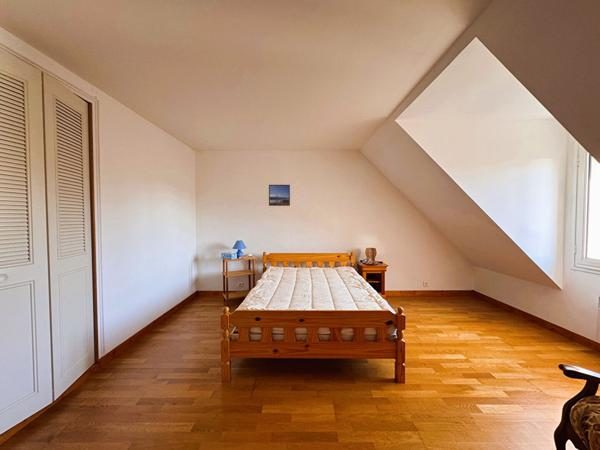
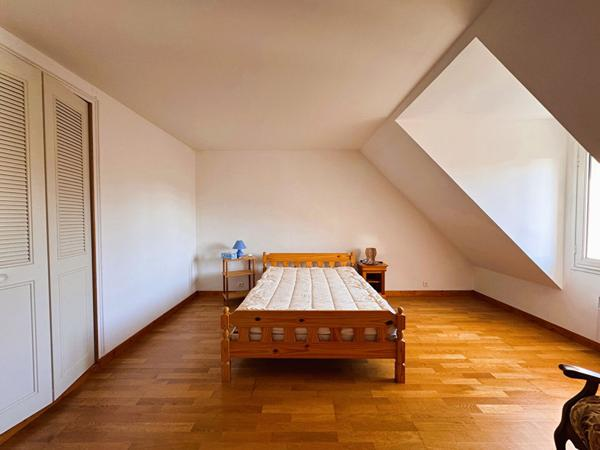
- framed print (279, 195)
